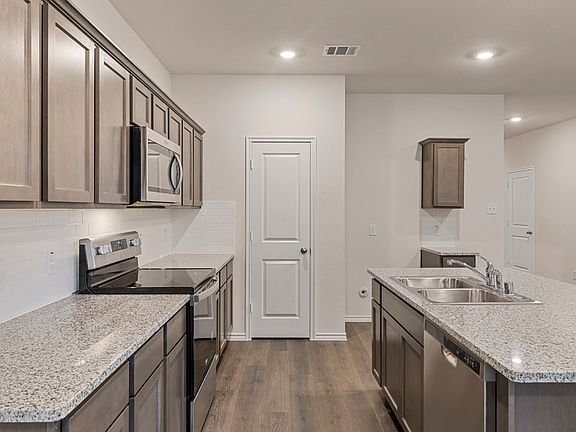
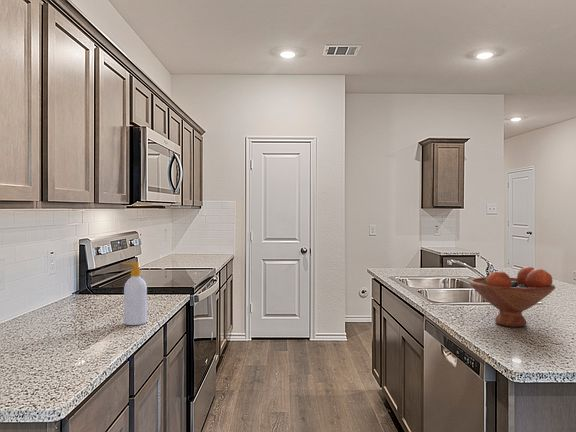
+ fruit bowl (510, 295)
+ soap bottle (134, 292)
